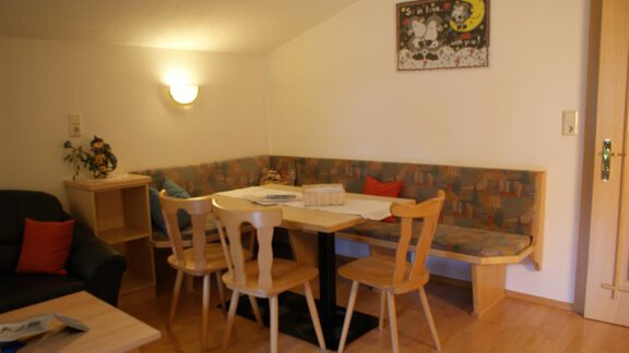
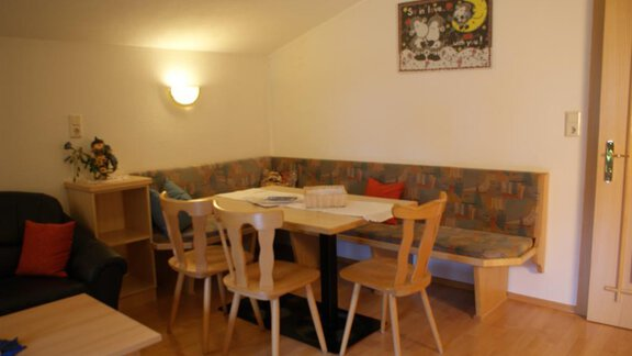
- paperback book (39, 324)
